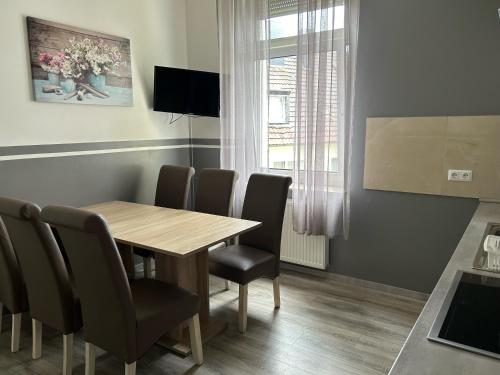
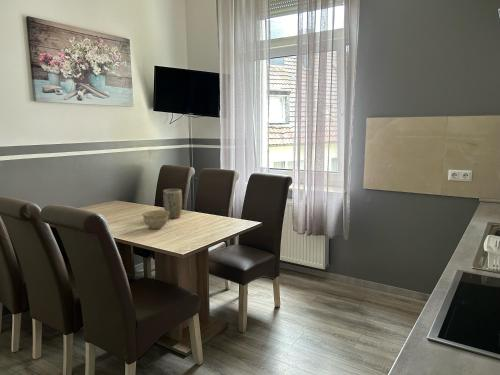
+ plant pot (172, 203)
+ bowl (156, 220)
